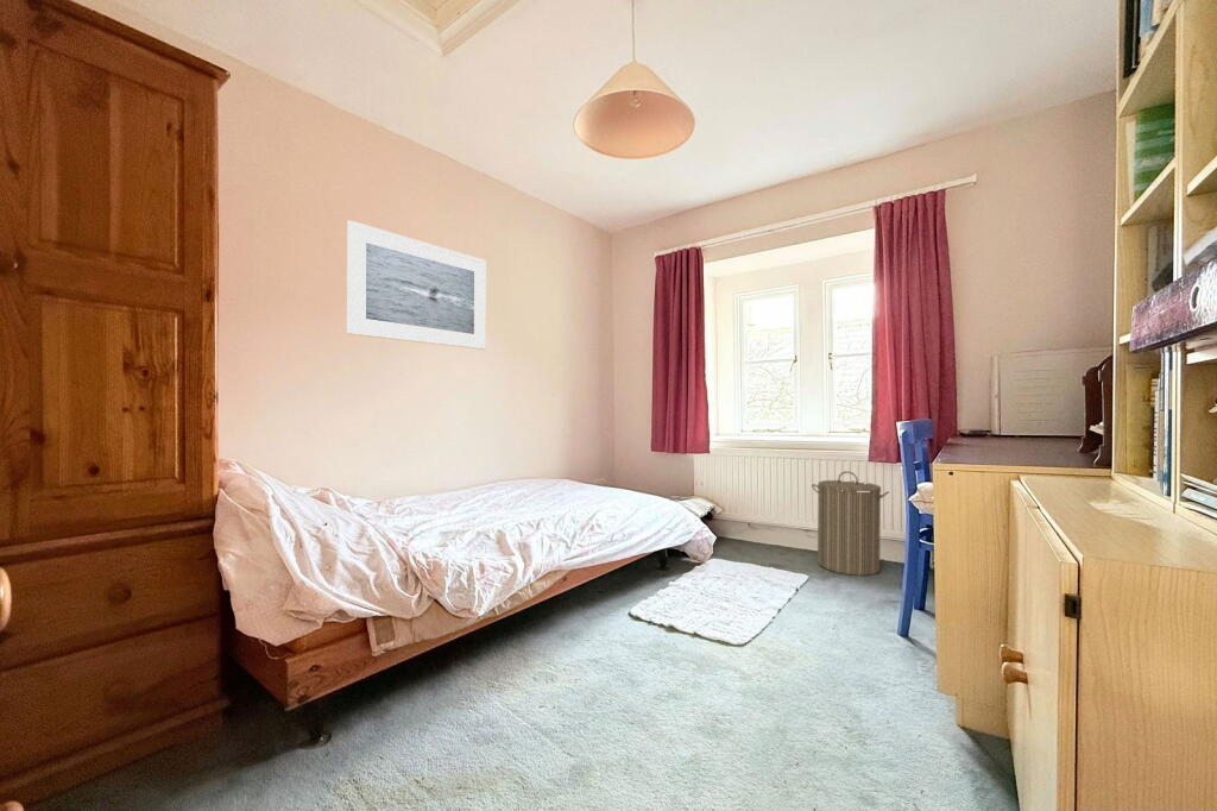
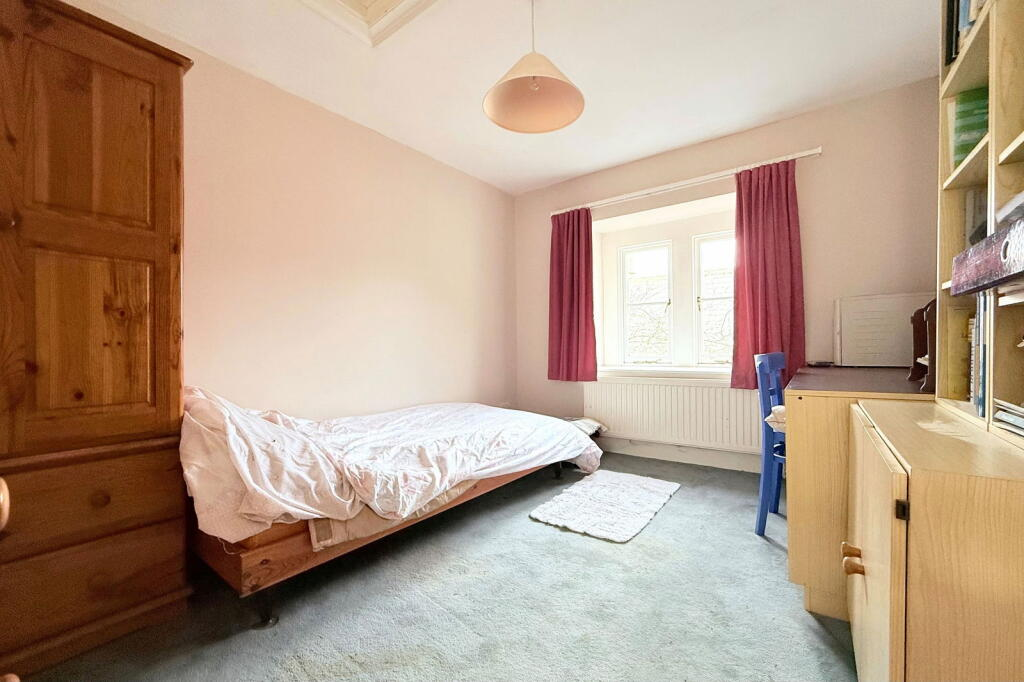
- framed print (424, 293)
- laundry hamper (847, 518)
